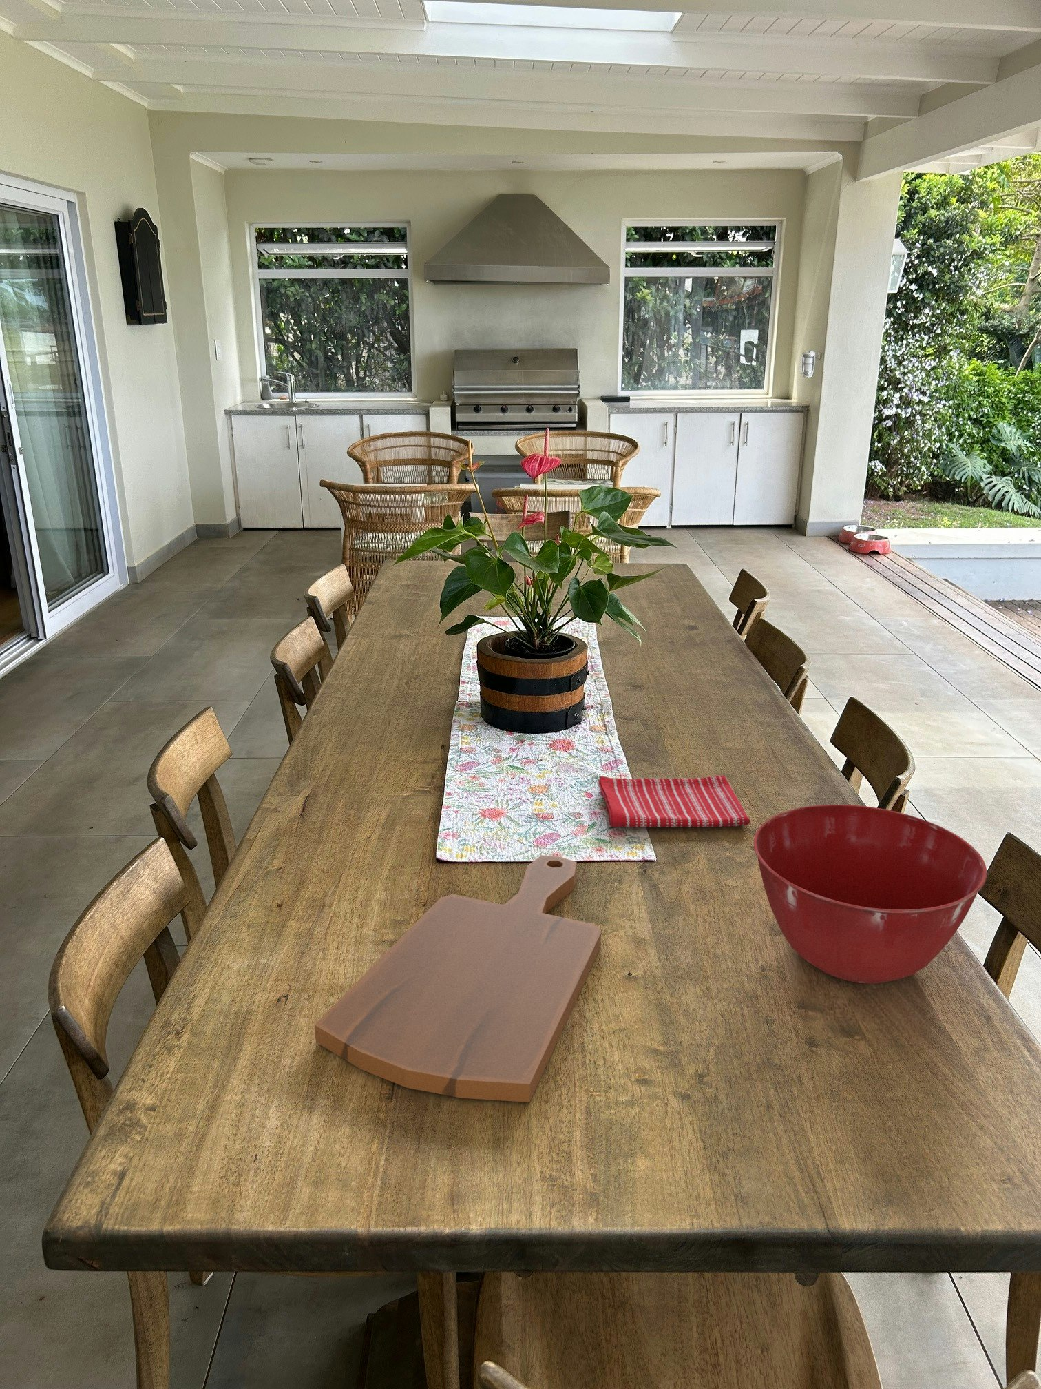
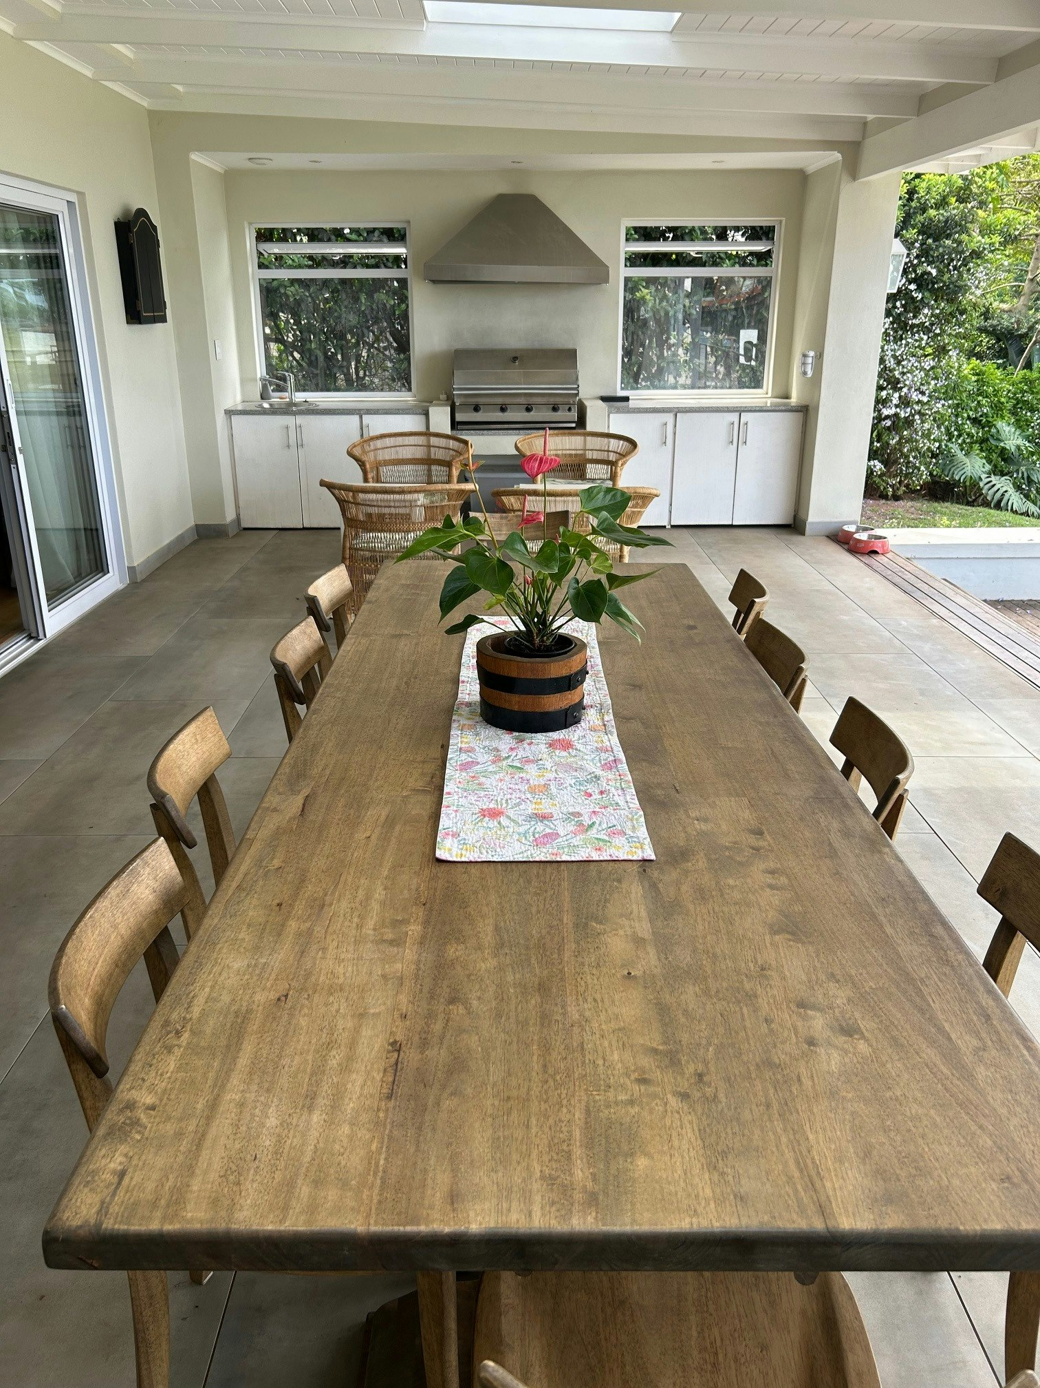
- cutting board (483, 971)
- dish towel (670, 799)
- mixing bowl (859, 902)
